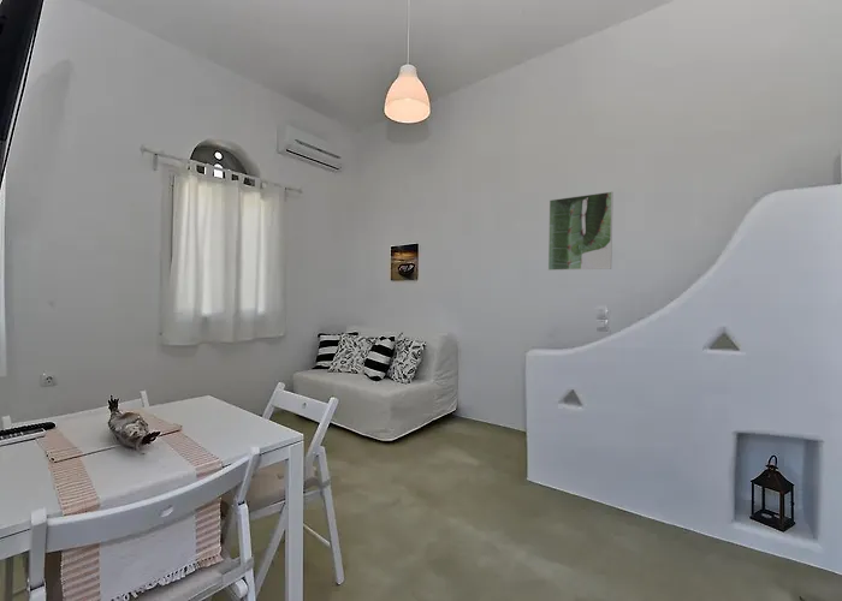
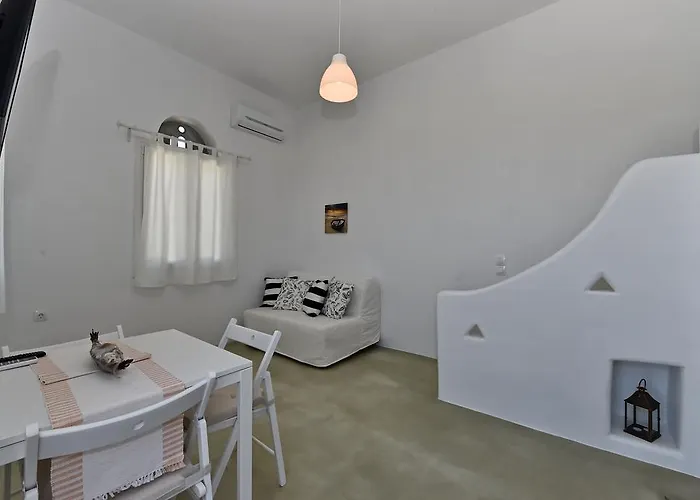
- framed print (579, 232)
